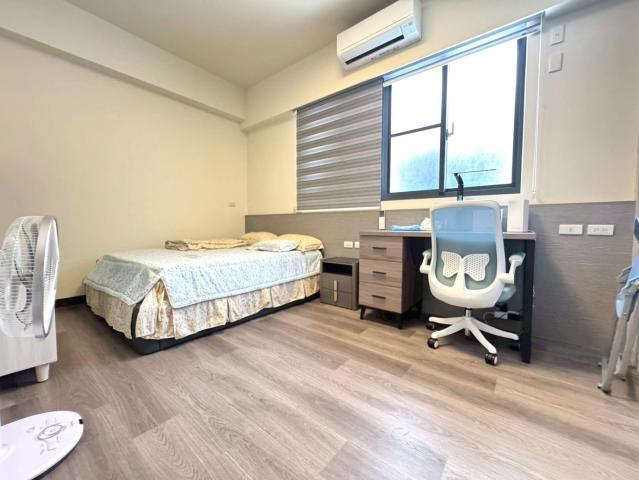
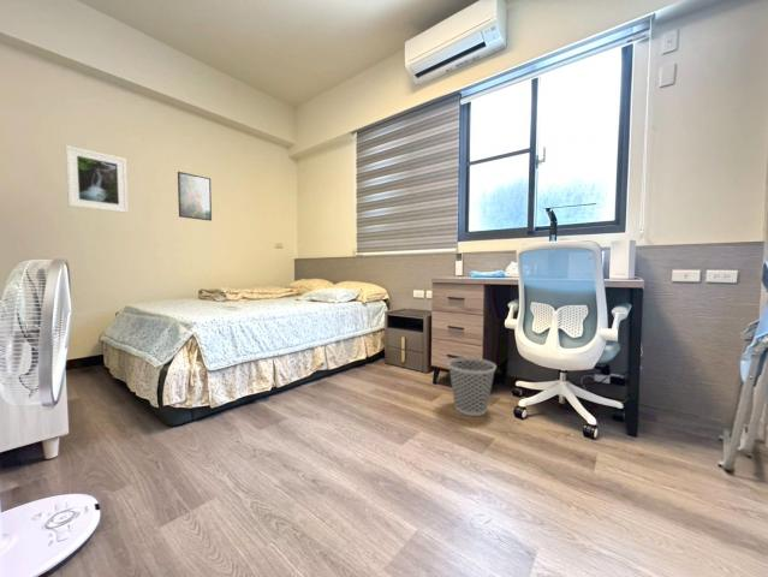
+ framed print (195, 196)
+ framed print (99, 180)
+ wastebasket (470, 386)
